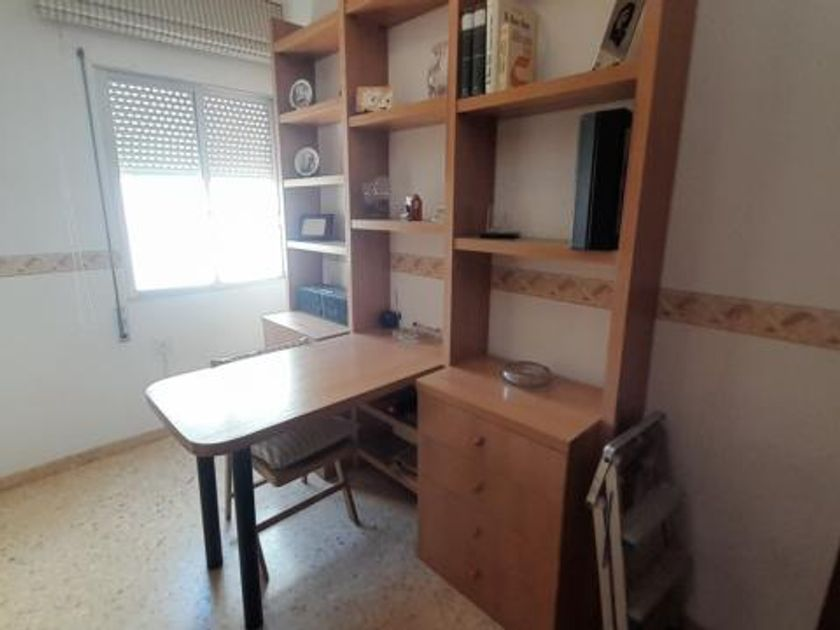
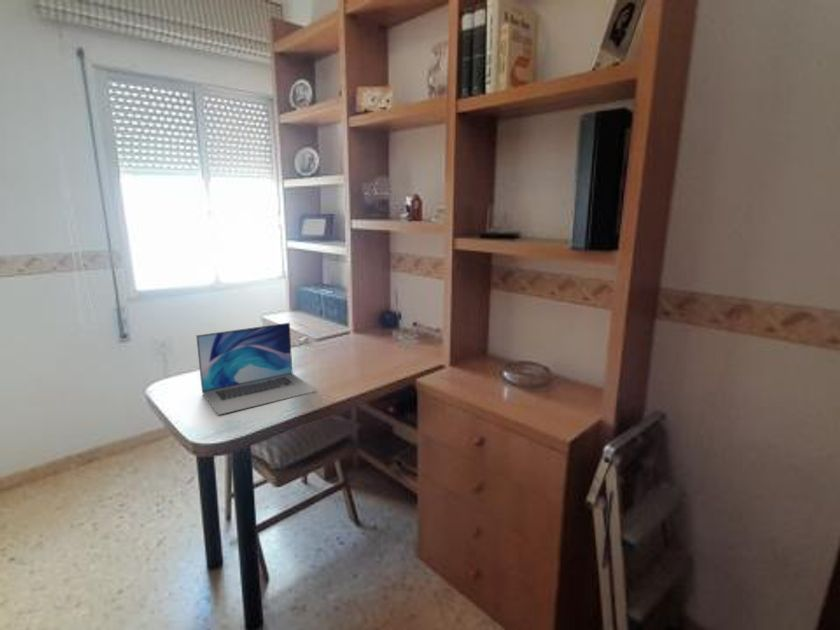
+ laptop (257, 364)
